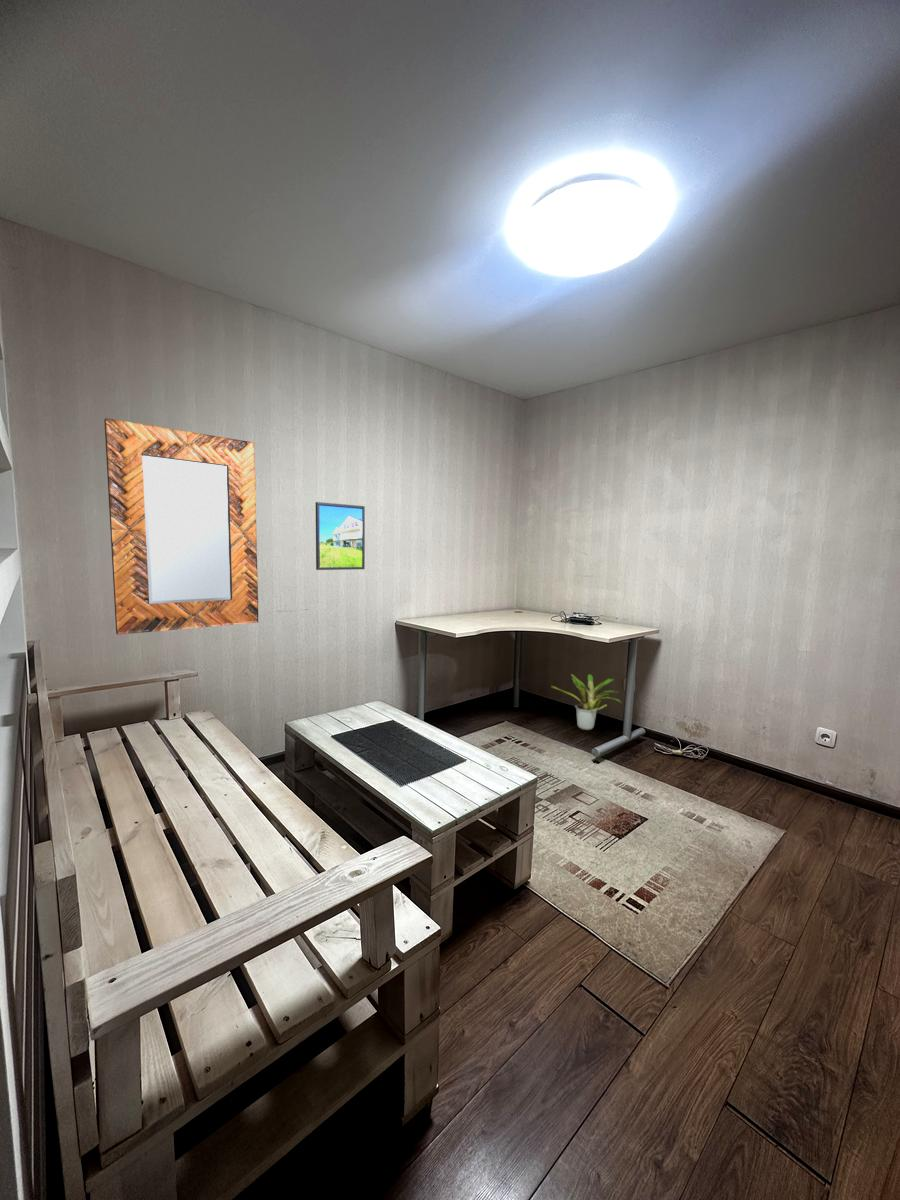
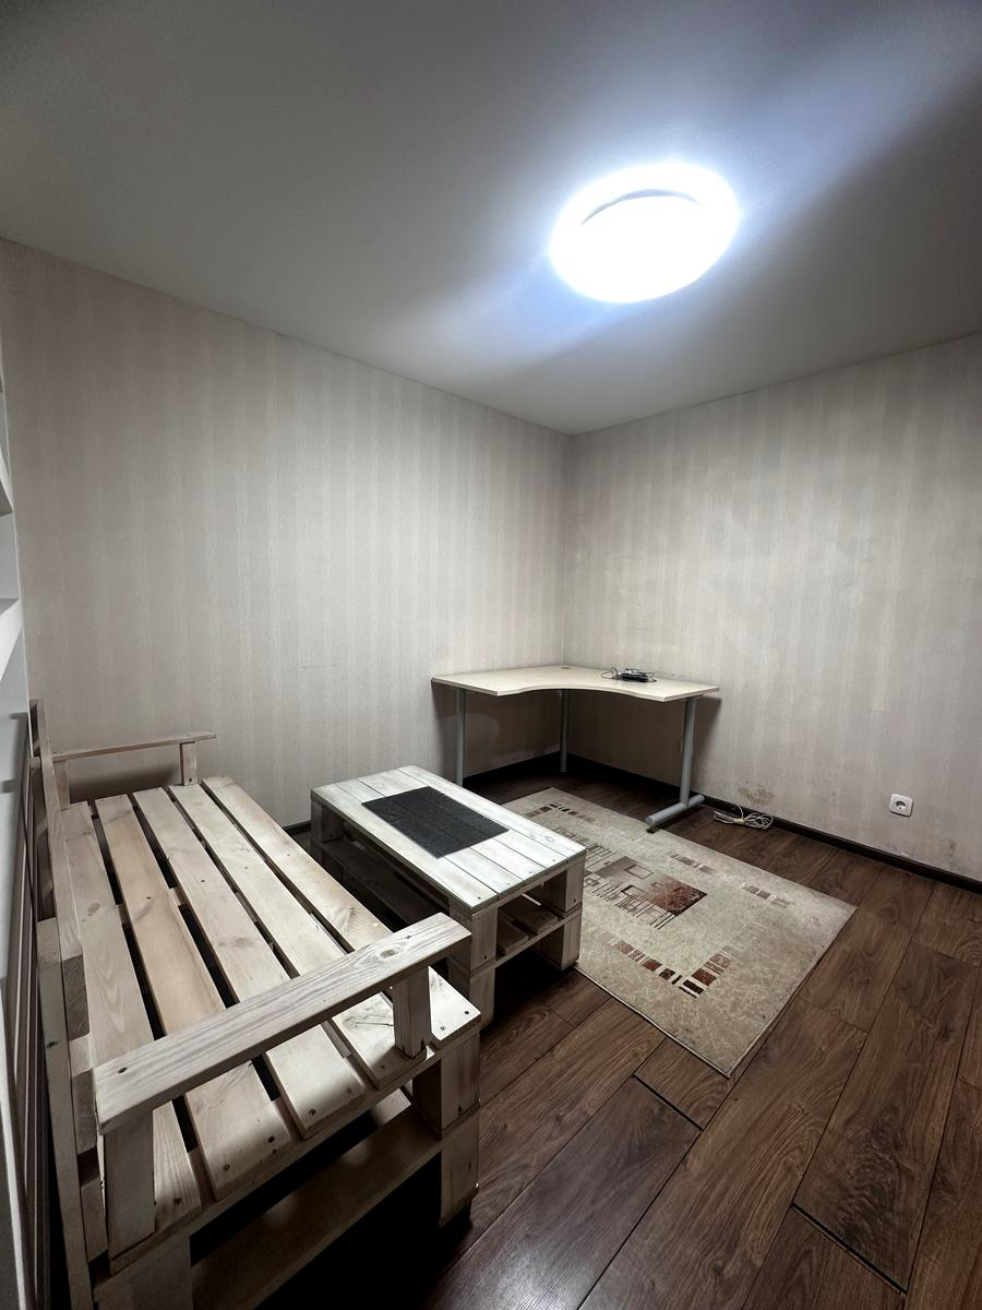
- home mirror (189, 531)
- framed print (341, 537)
- potted plant (588, 701)
